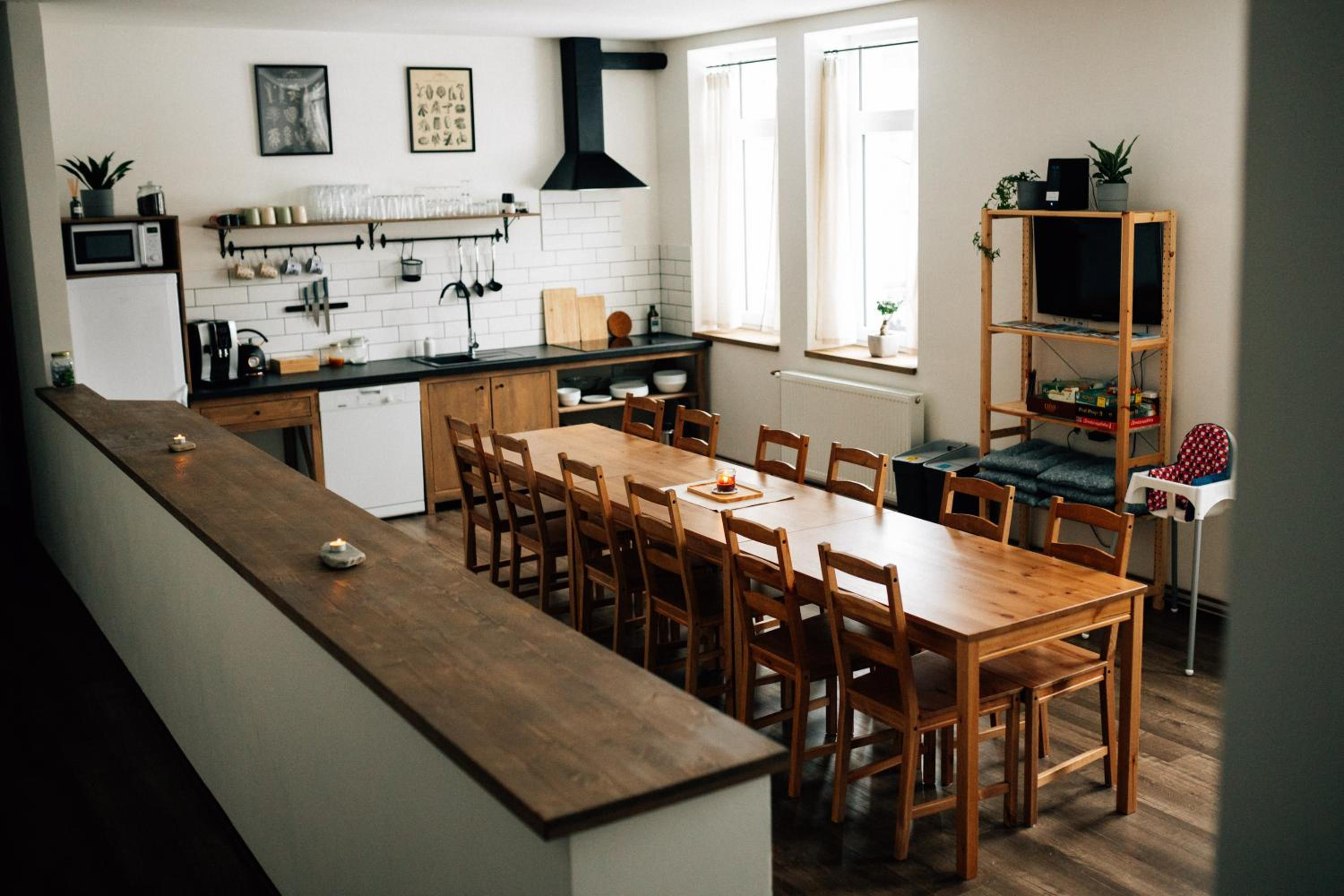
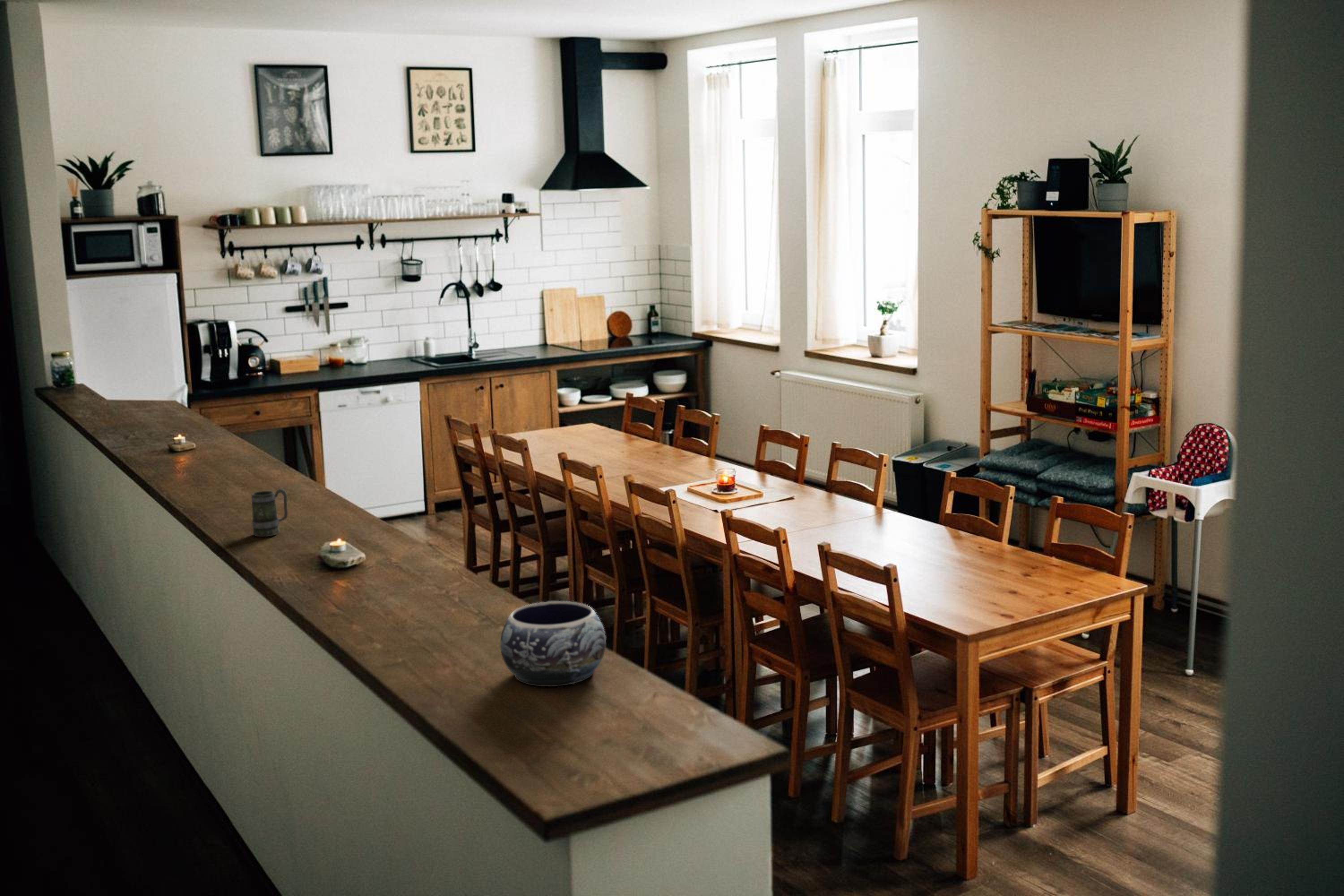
+ mug (270, 512)
+ decorative bowl (553, 643)
